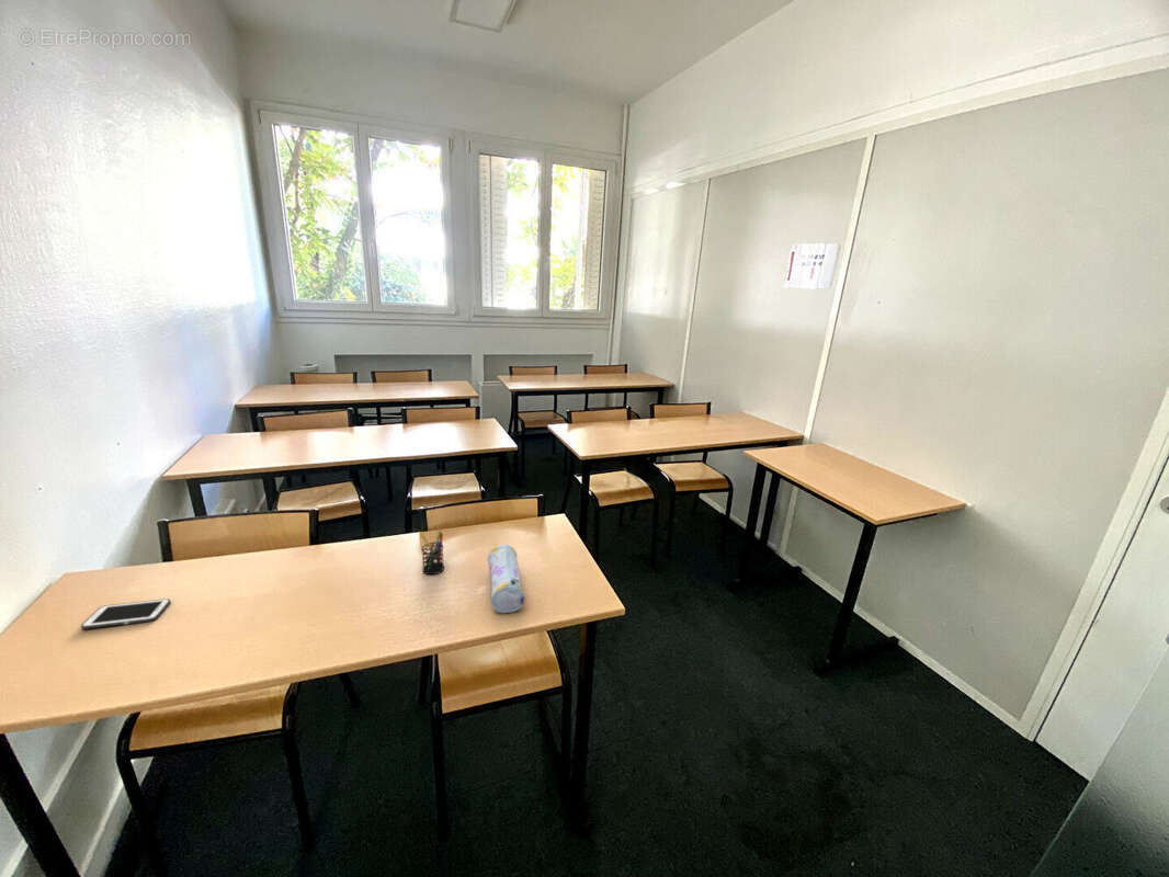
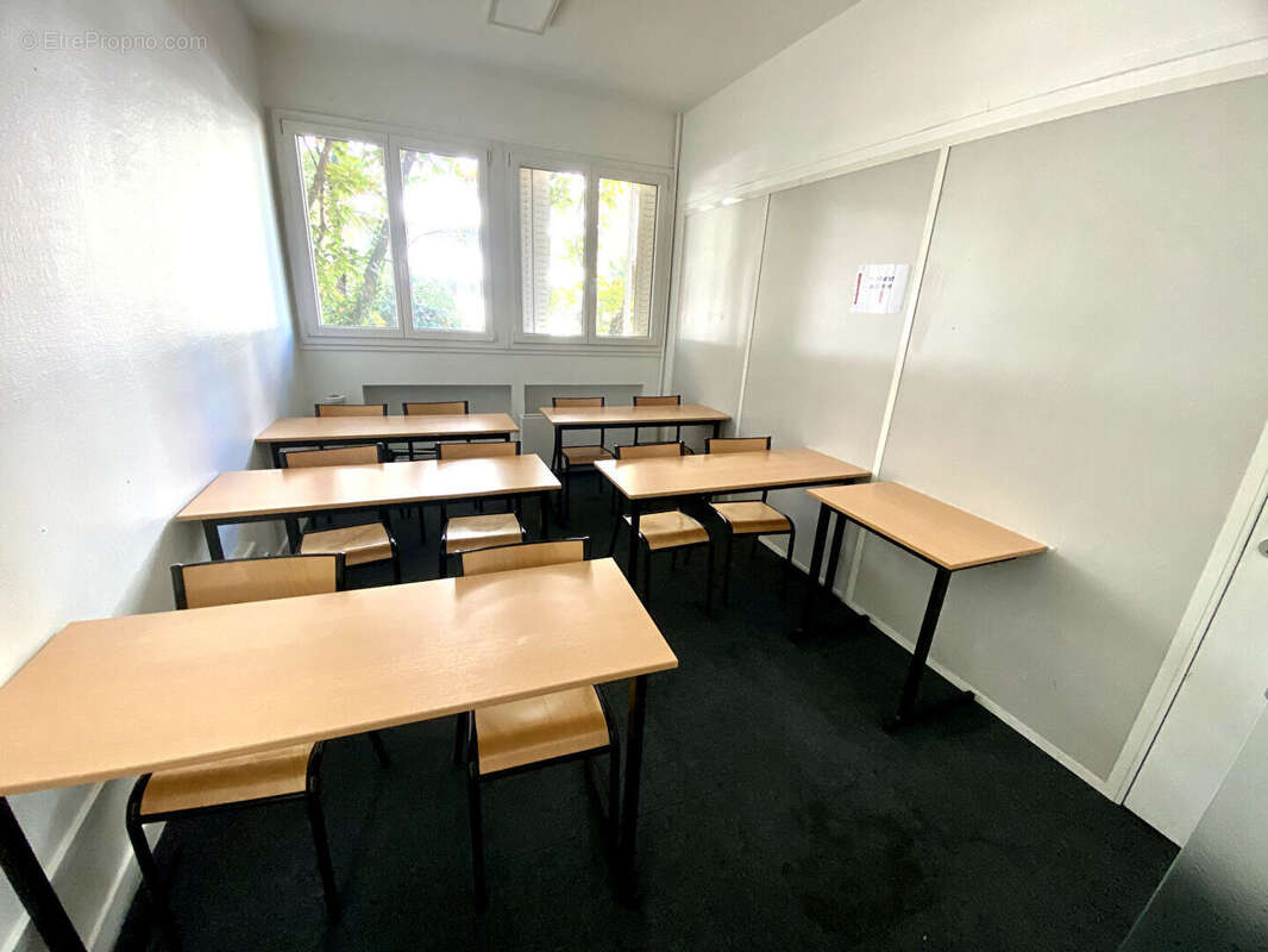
- pen holder (434, 549)
- pencil case (504, 576)
- cell phone (127, 613)
